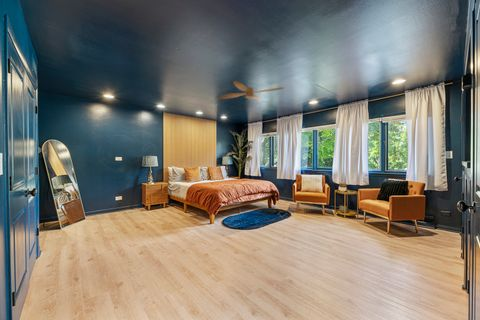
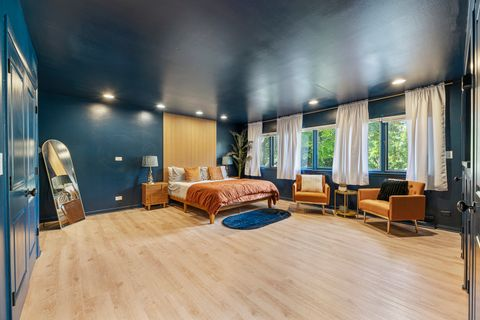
- ceiling fan (249, 93)
